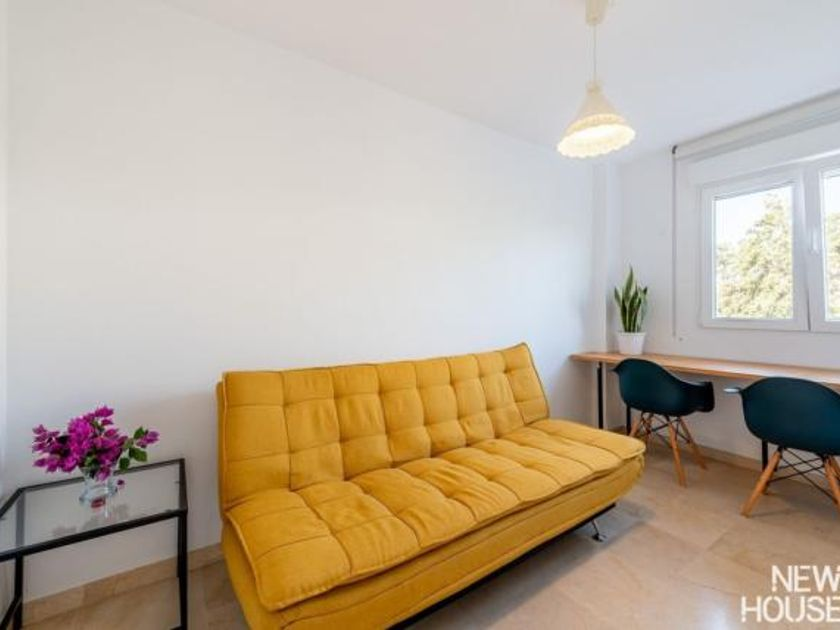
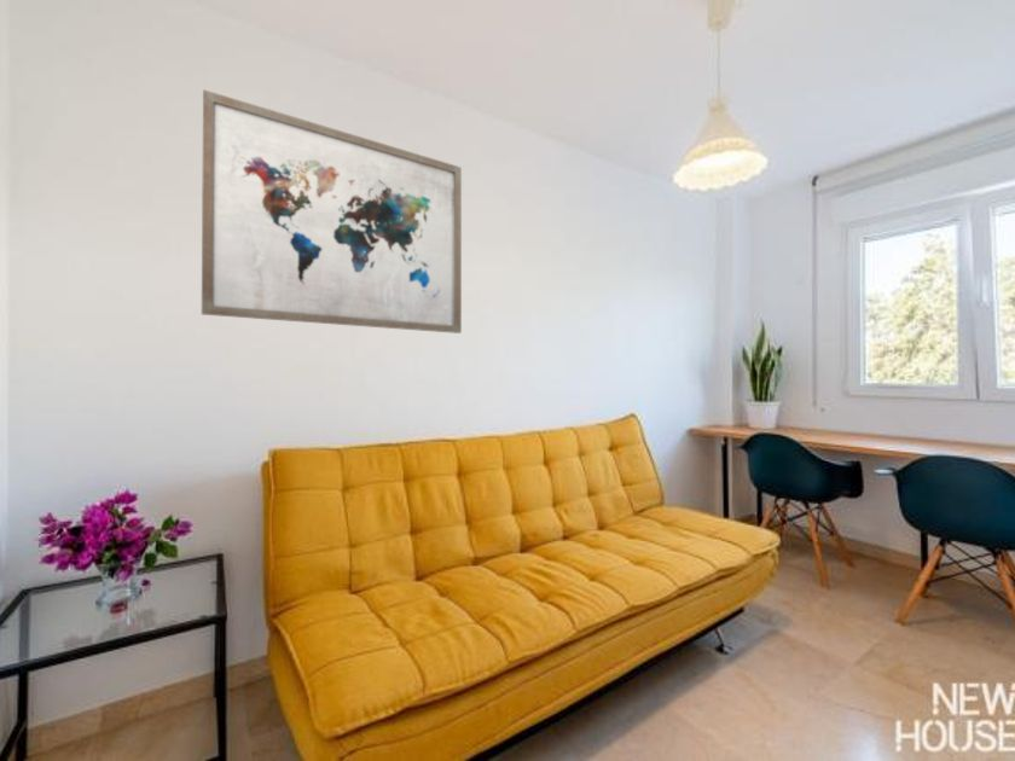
+ wall art (350, 230)
